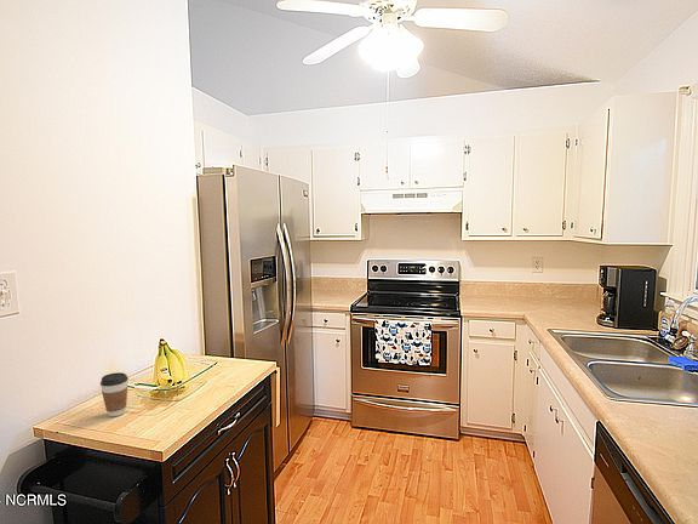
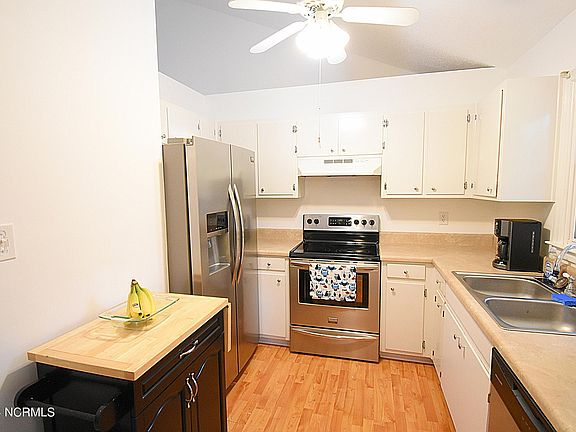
- coffee cup (115, 394)
